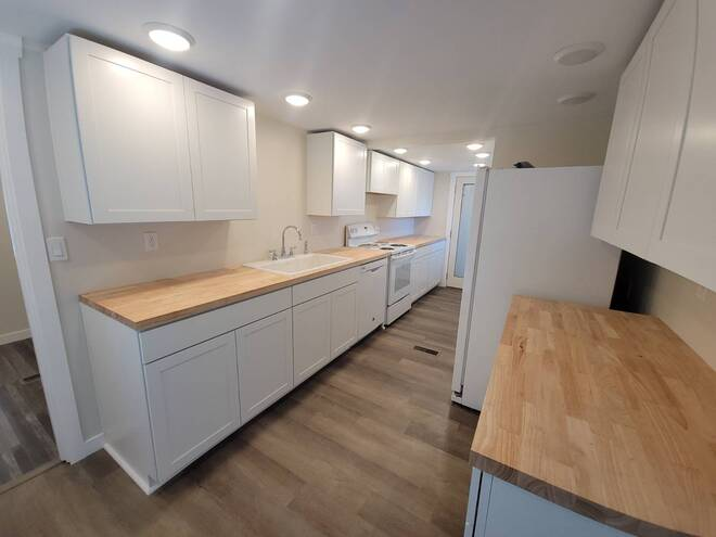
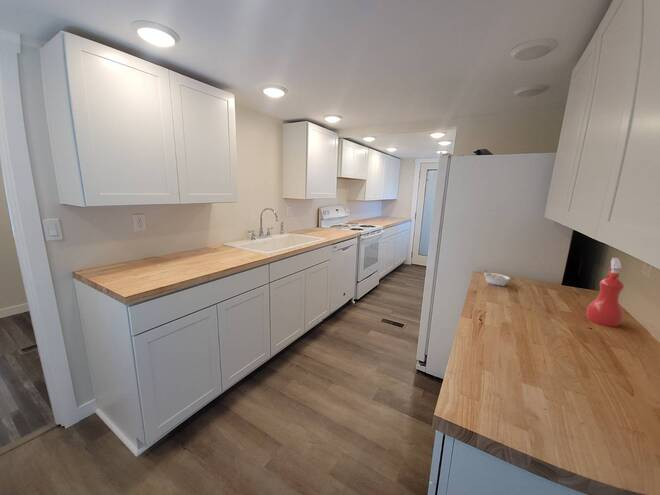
+ legume (495, 278)
+ spray bottle (609, 290)
